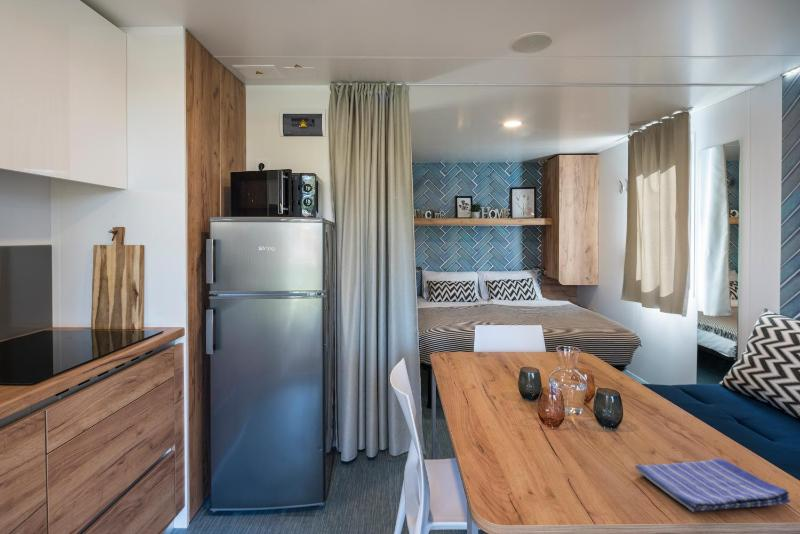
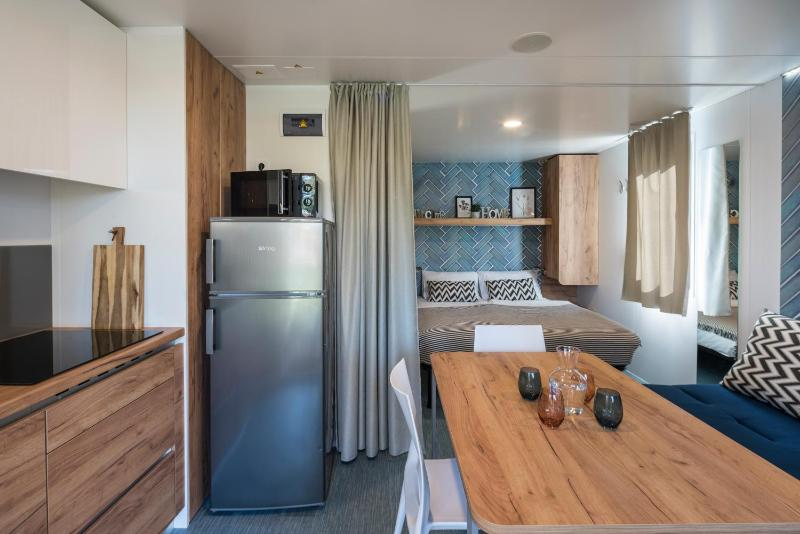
- dish towel (708, 480)
